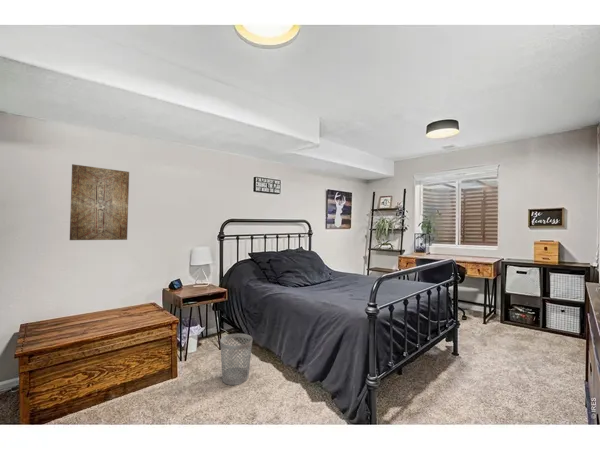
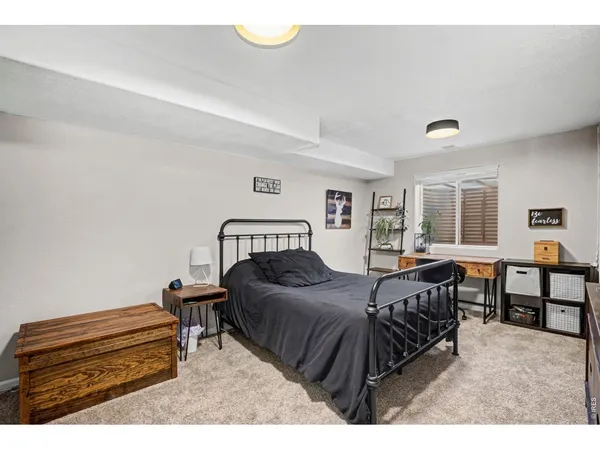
- wastebasket (235, 358)
- wall art (101, 204)
